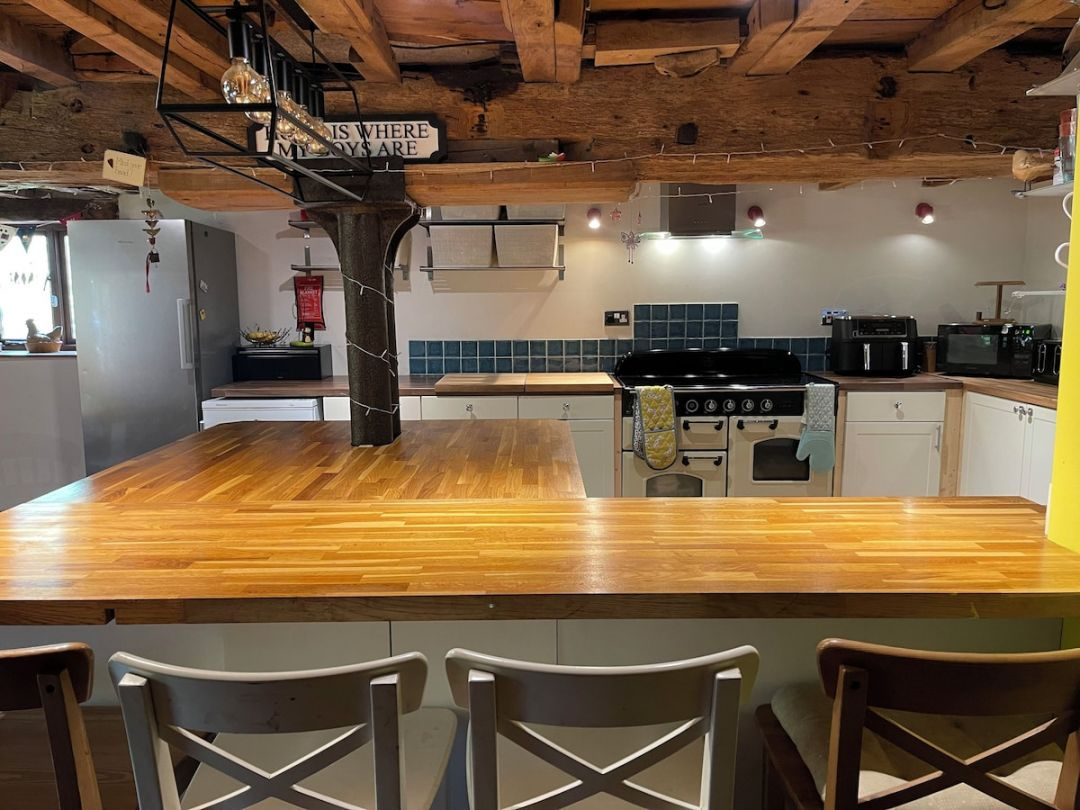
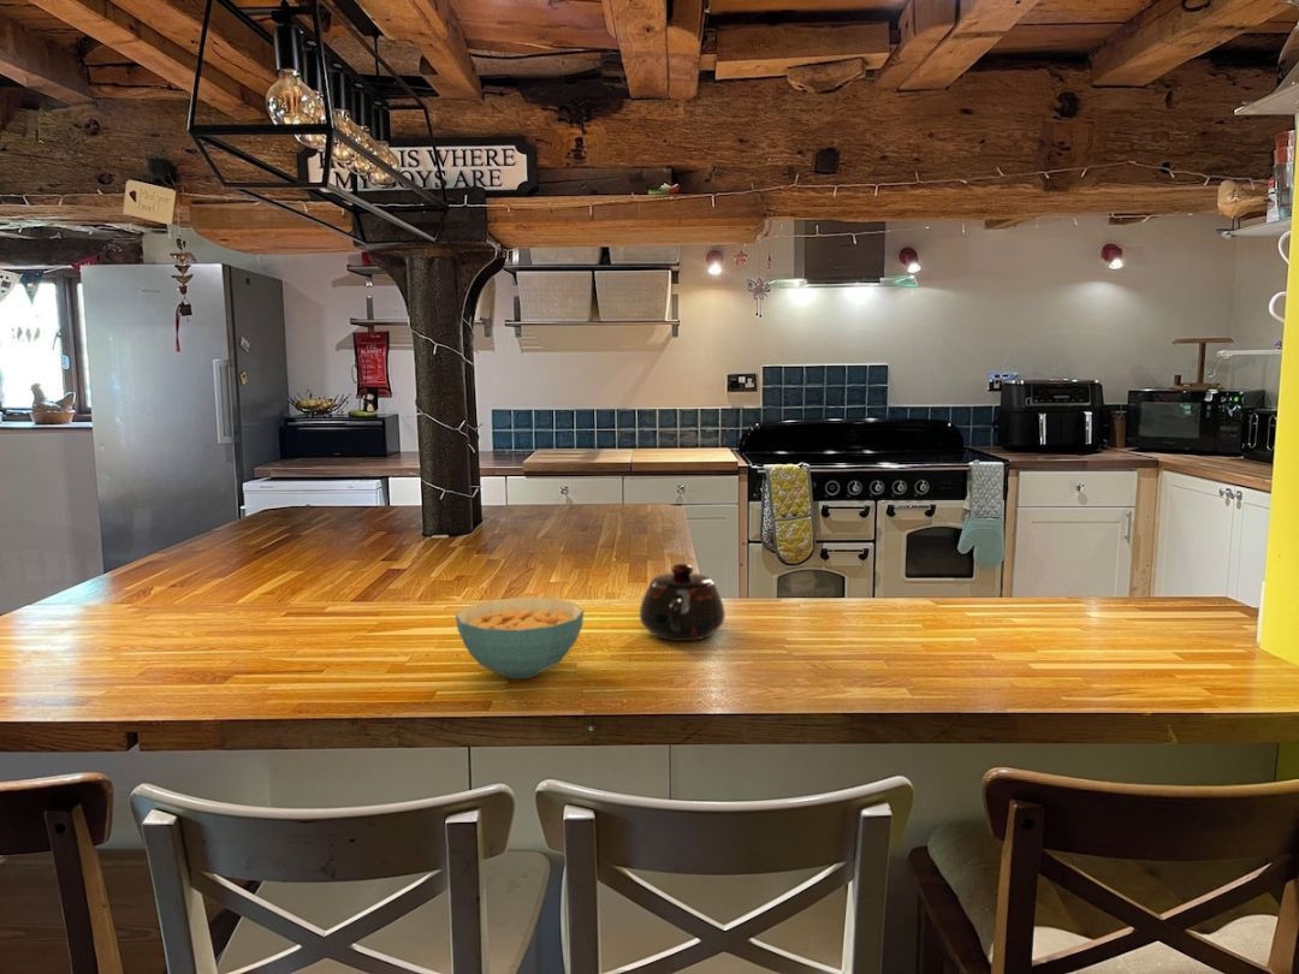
+ teapot (682, 598)
+ cereal bowl (520, 642)
